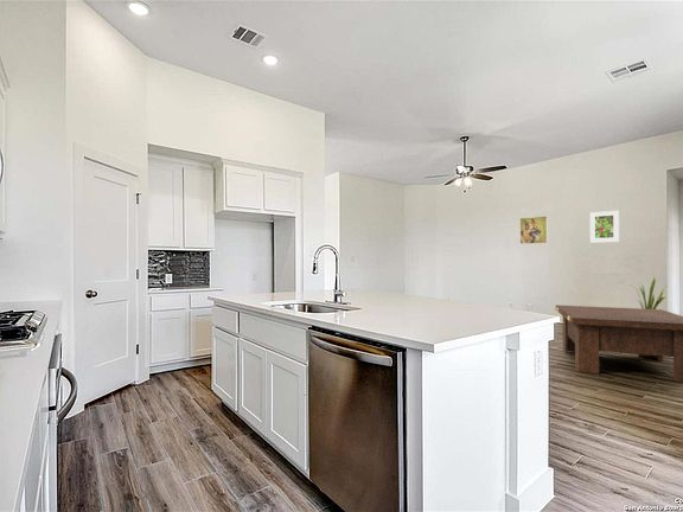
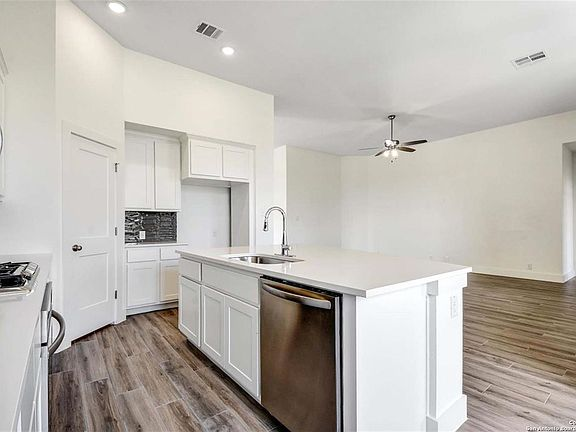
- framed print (532, 230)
- coffee table (619, 338)
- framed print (604, 226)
- house plant (646, 306)
